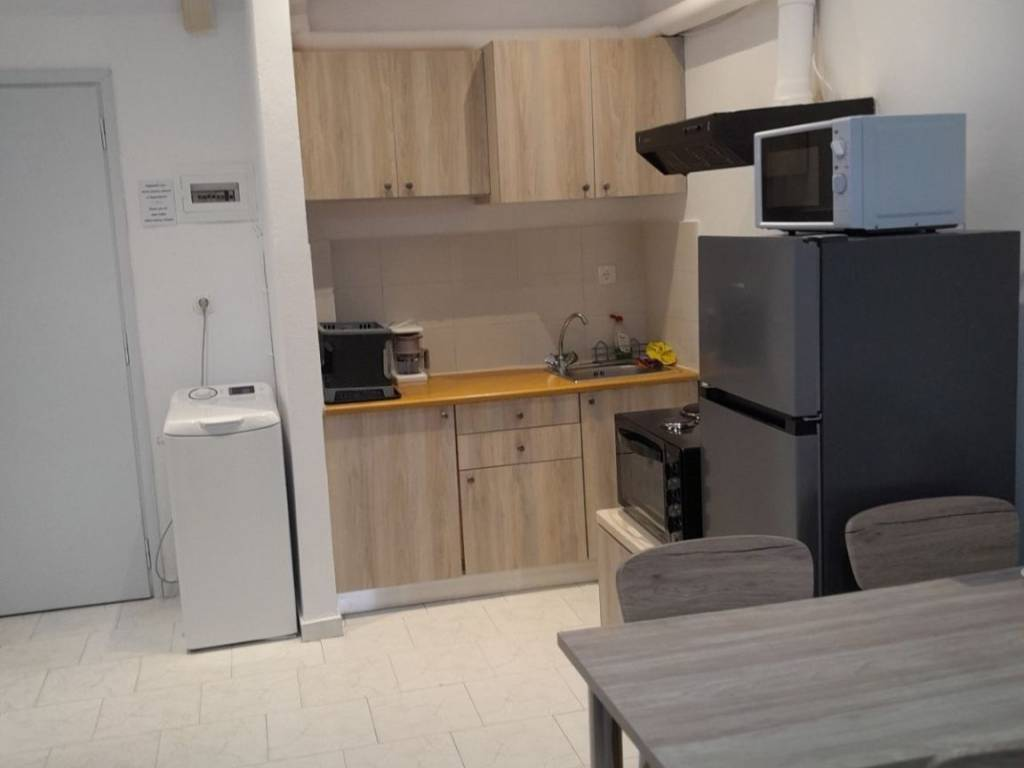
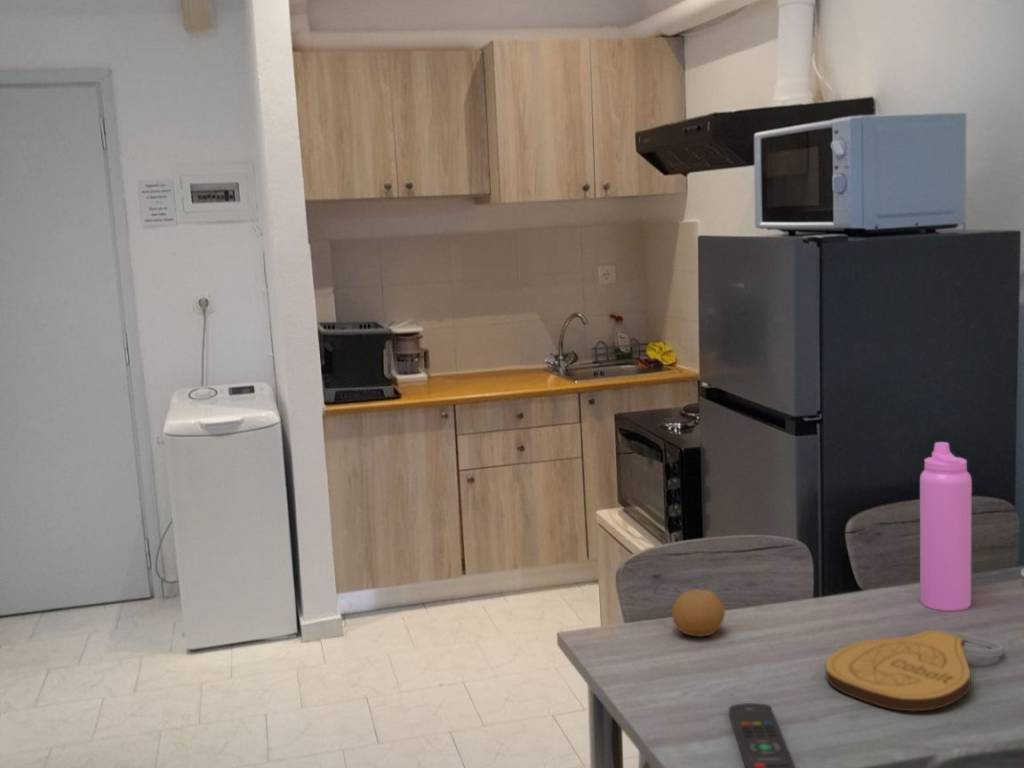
+ water bottle (945, 525)
+ remote control (760, 739)
+ key chain (925, 656)
+ fruit (697, 612)
